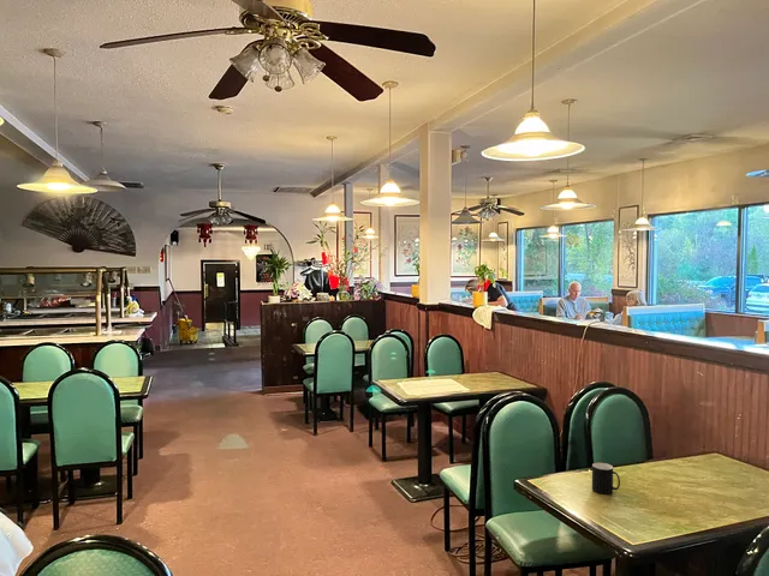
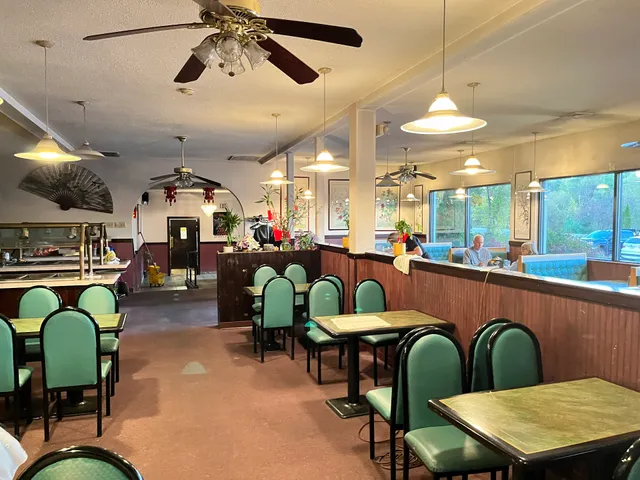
- cup (606, 479)
